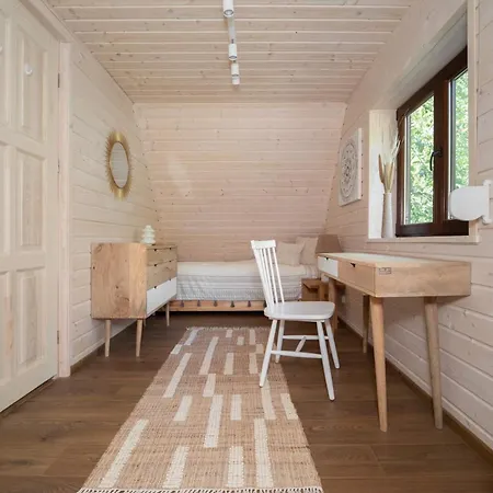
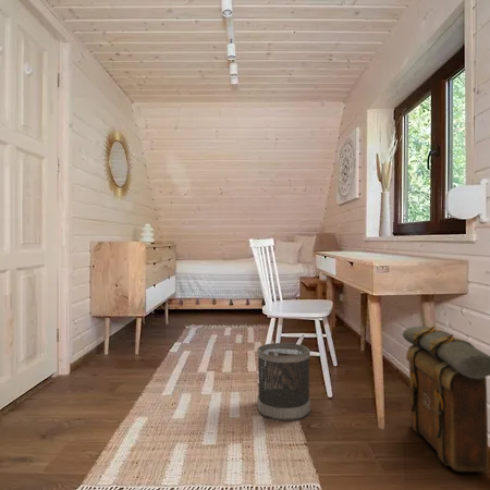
+ wastebasket (283, 379)
+ backpack (442, 388)
